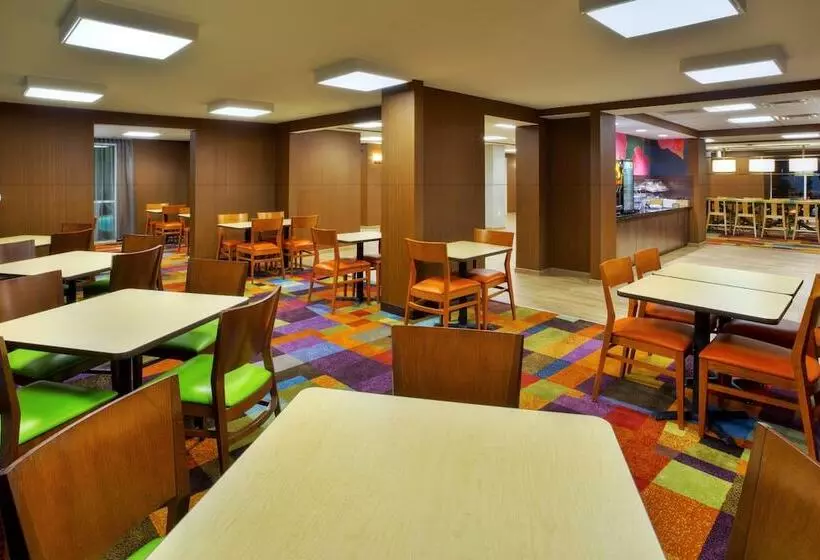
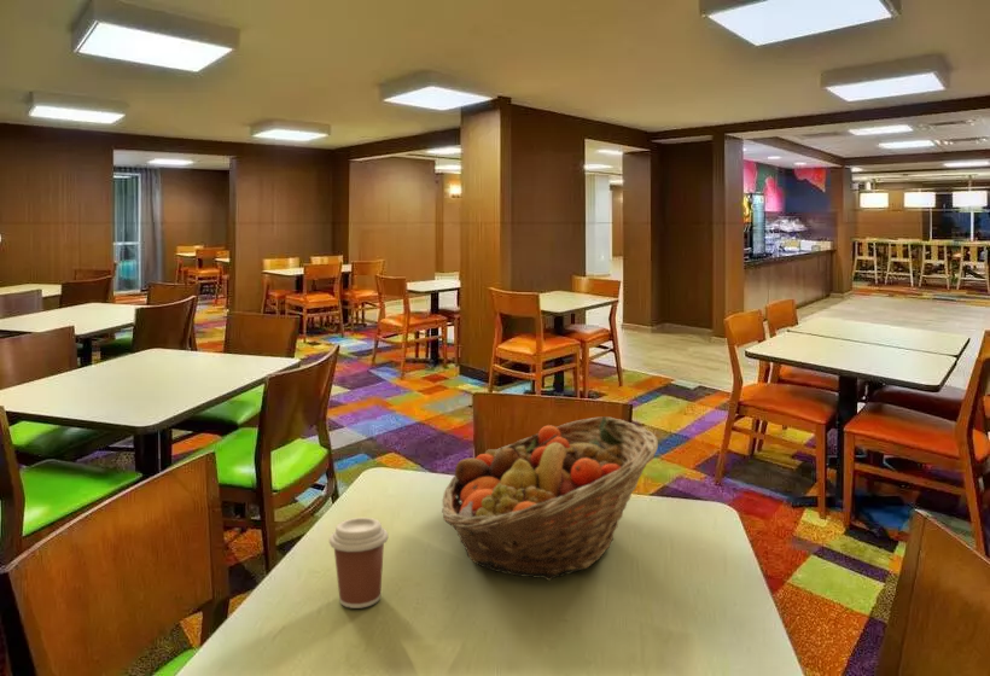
+ fruit basket (546, 484)
+ coffee cup (359, 561)
